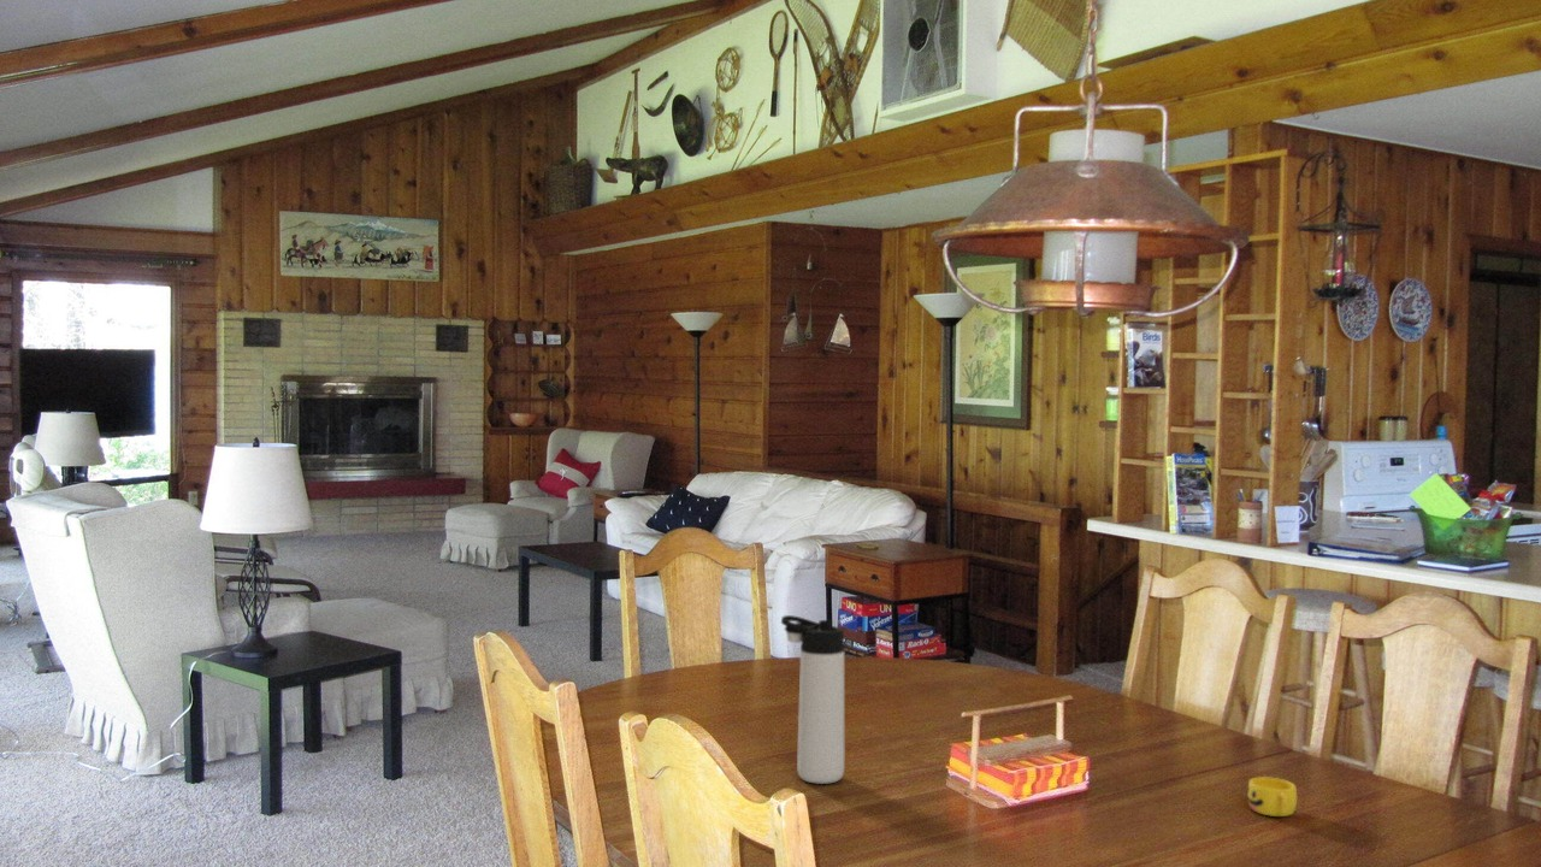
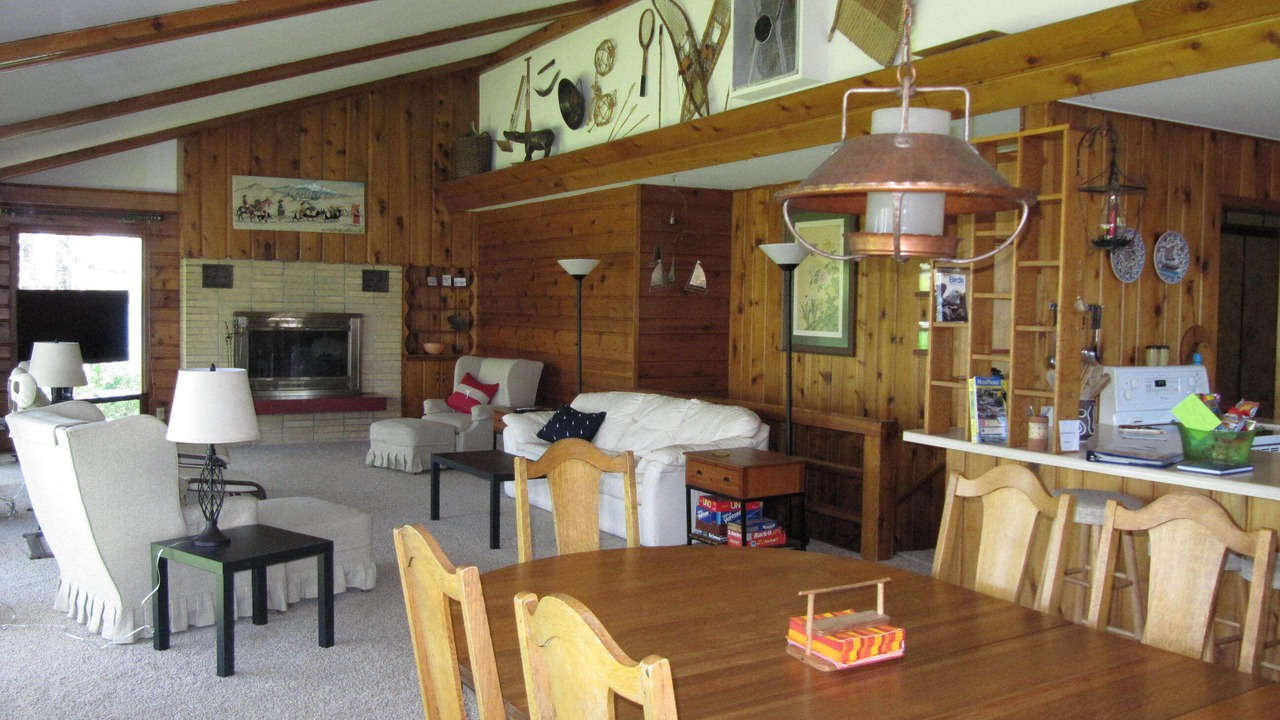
- cup (1274, 798)
- thermos bottle (811, 697)
